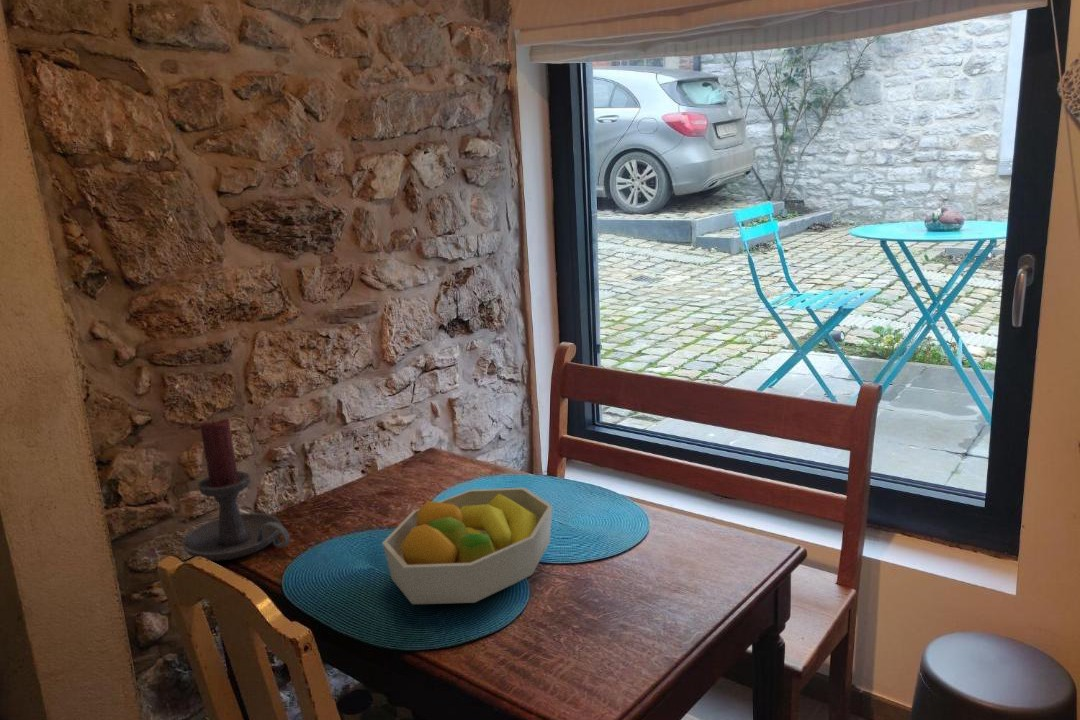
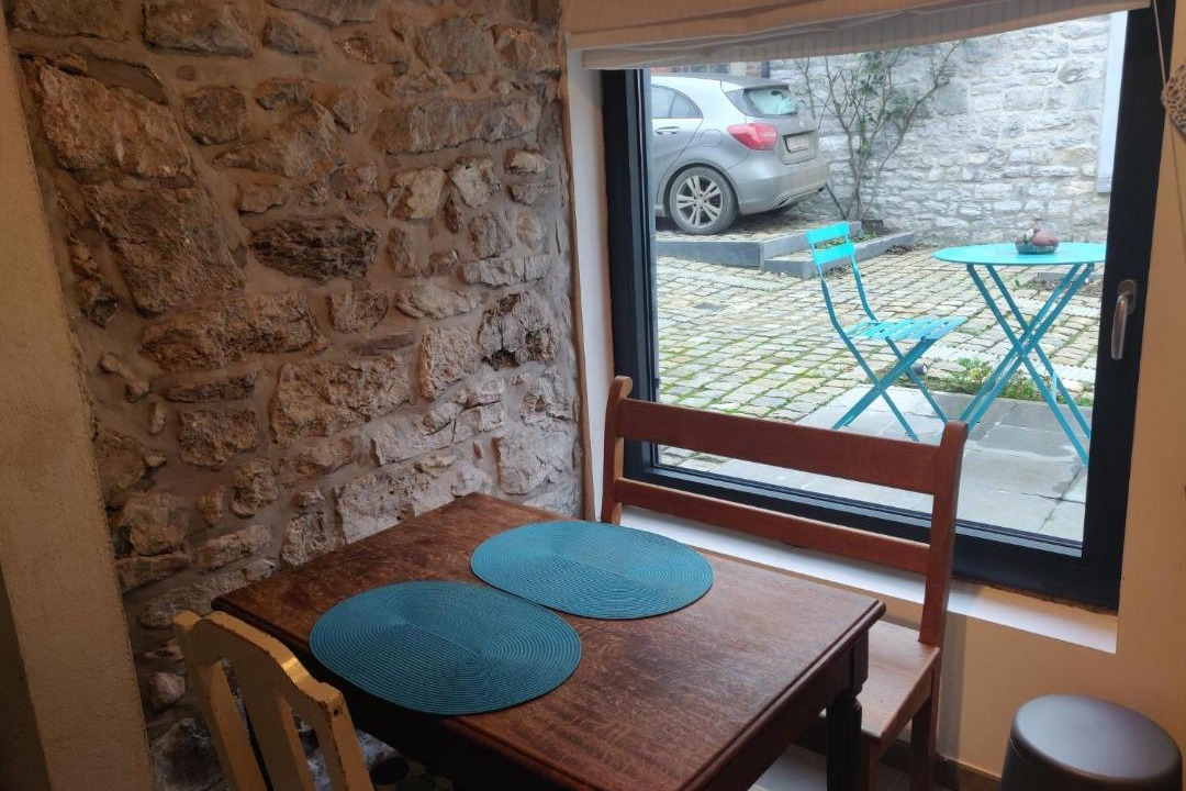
- fruit bowl (471, 536)
- candle holder (234, 483)
